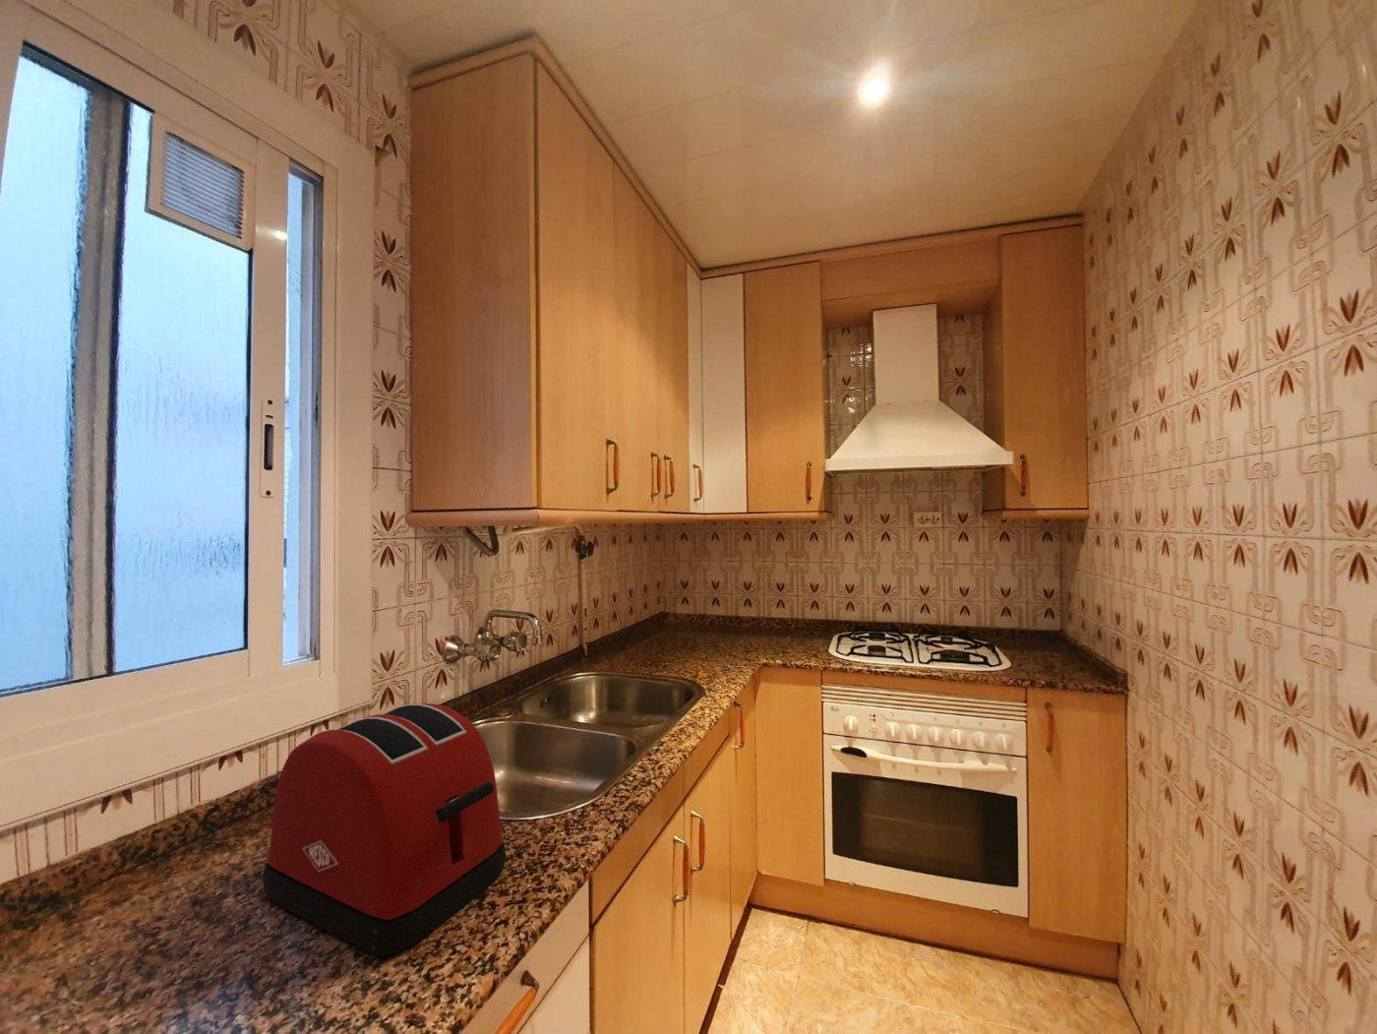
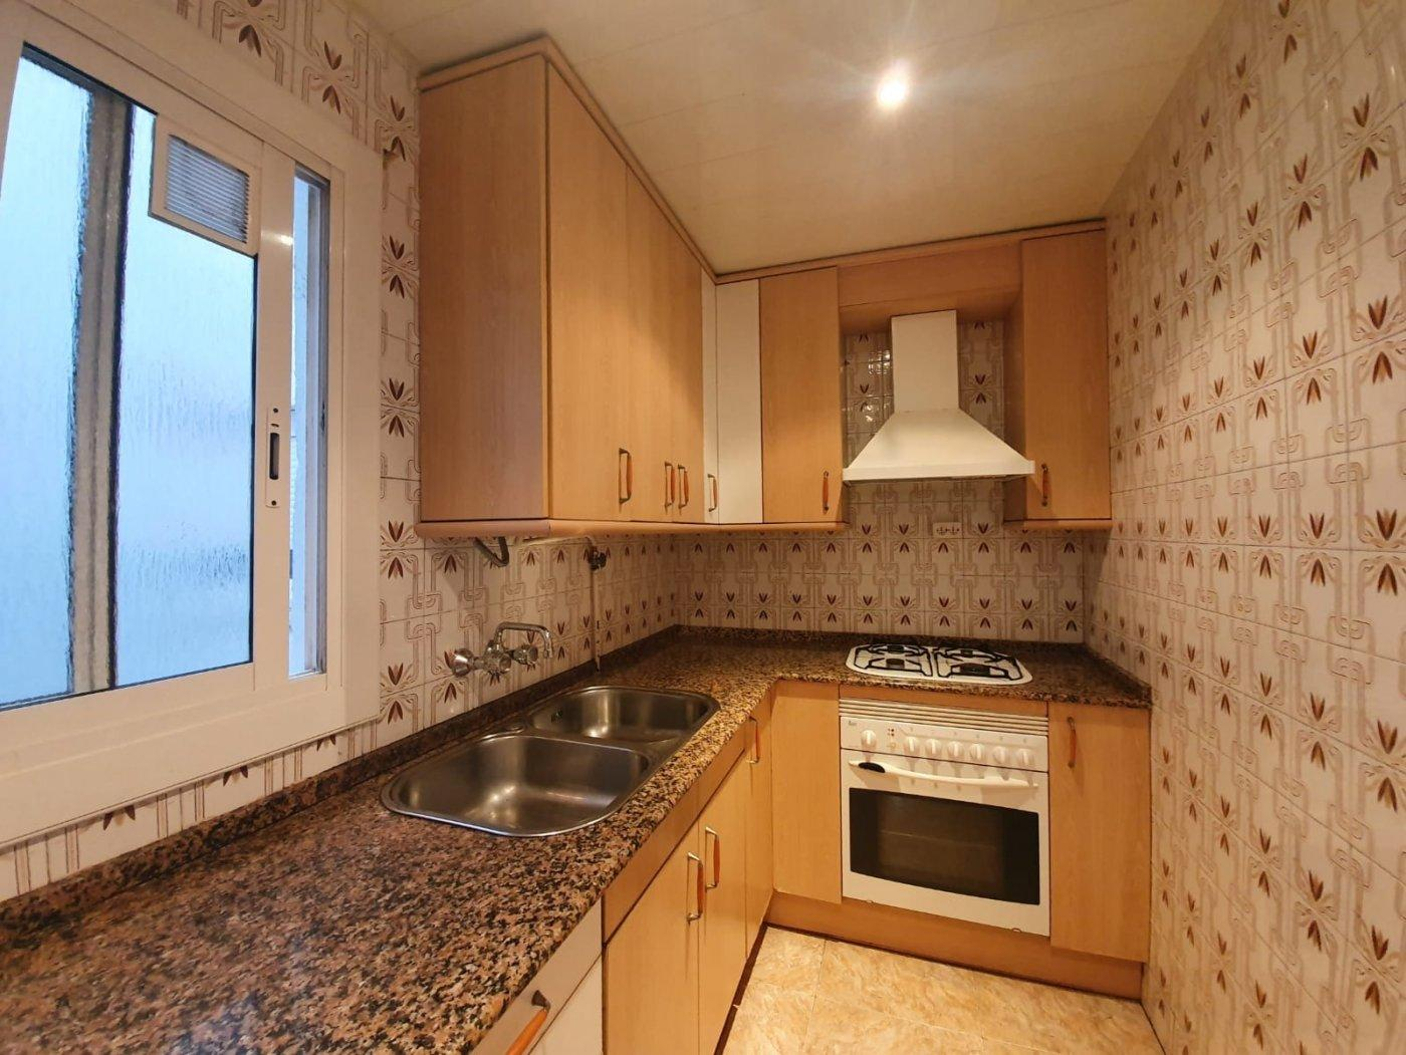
- toaster (392, 799)
